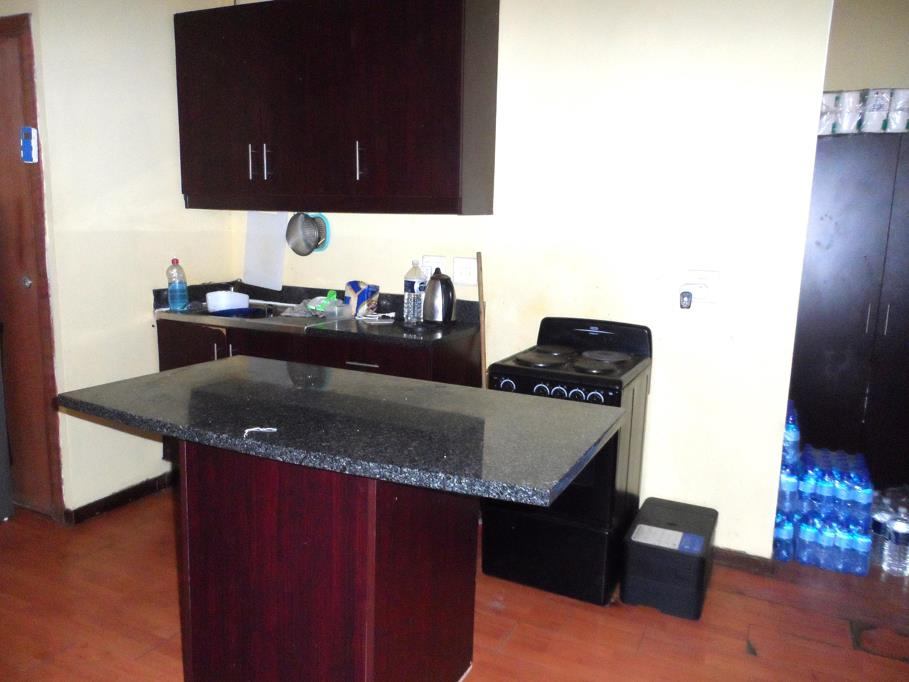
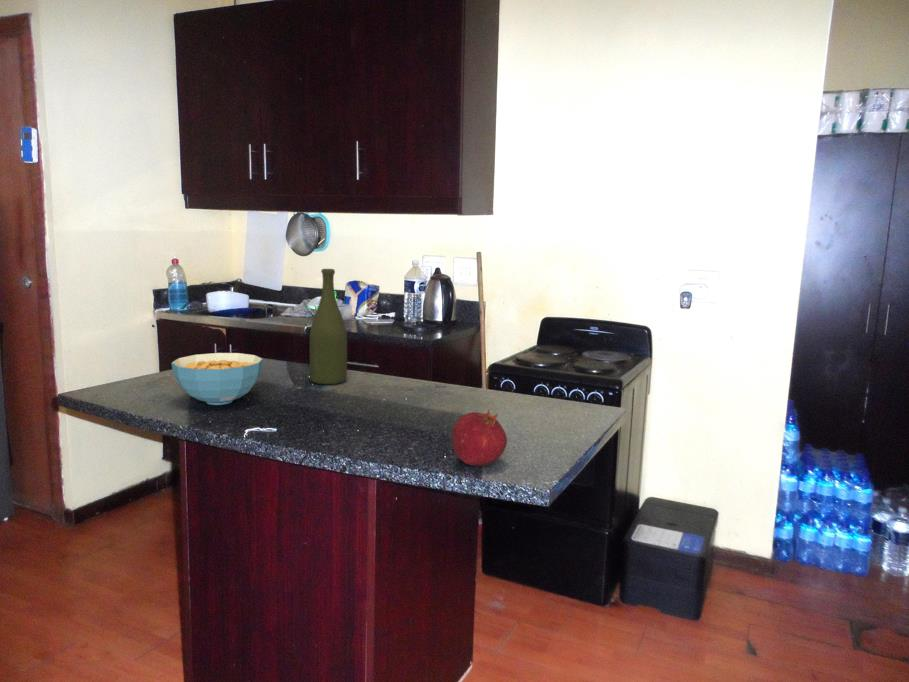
+ bottle (328, 325)
+ cereal bowl (218, 381)
+ fruit (478, 437)
